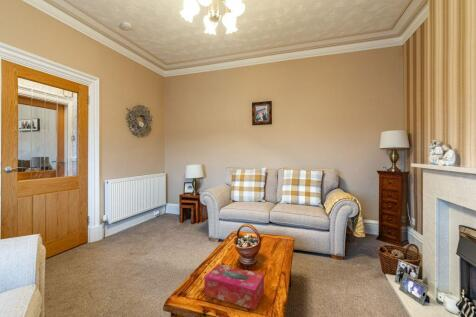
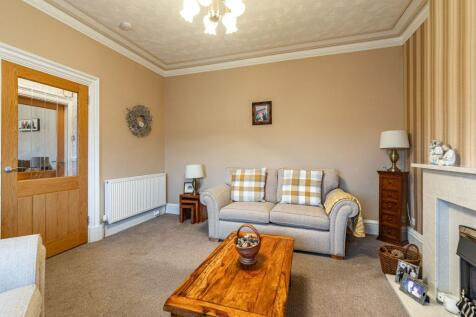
- tissue box (234, 284)
